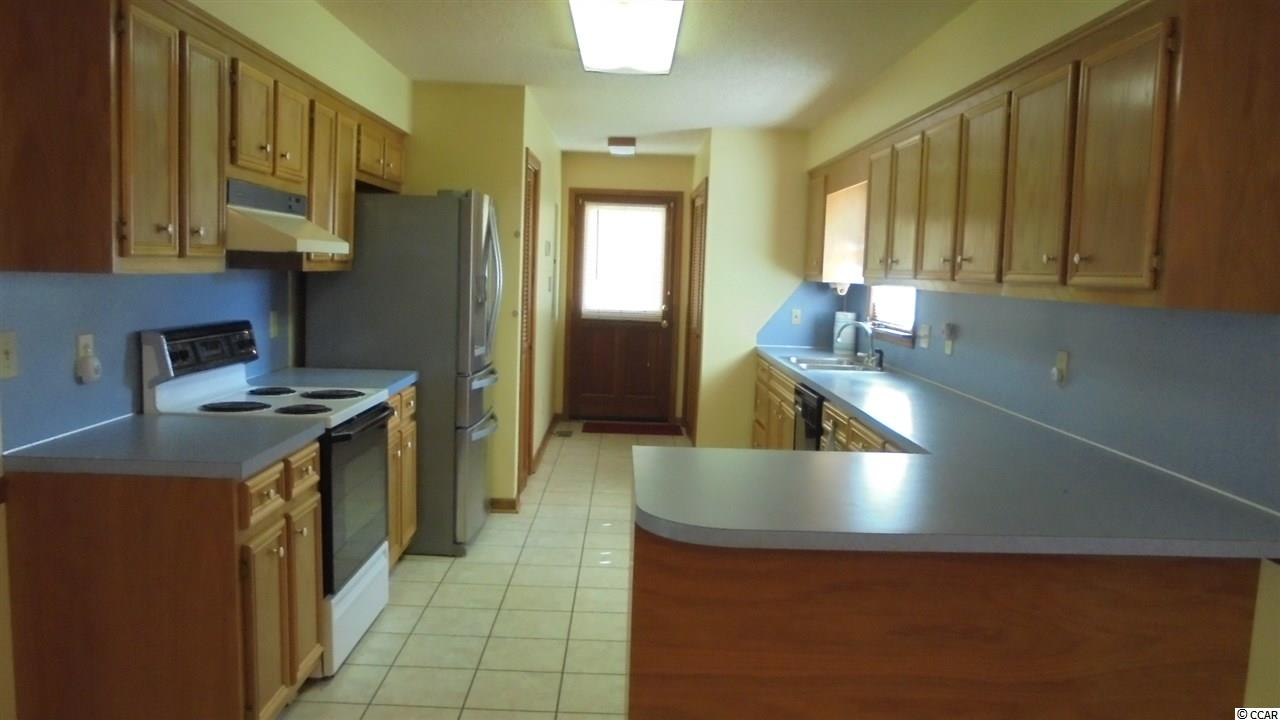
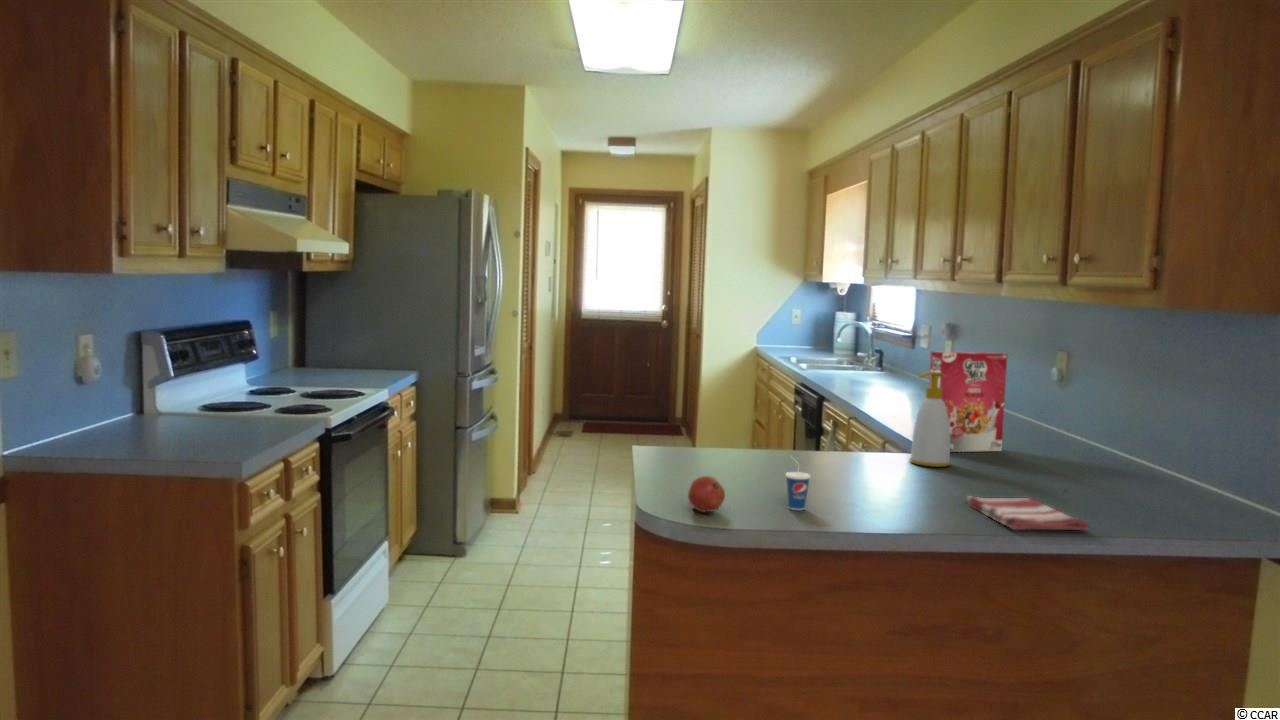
+ cereal box (966, 401)
+ cup (797, 482)
+ dish towel (1022, 511)
+ fruit (705, 493)
+ soap bottle (932, 417)
